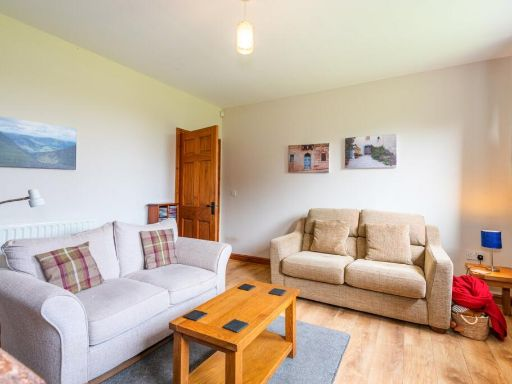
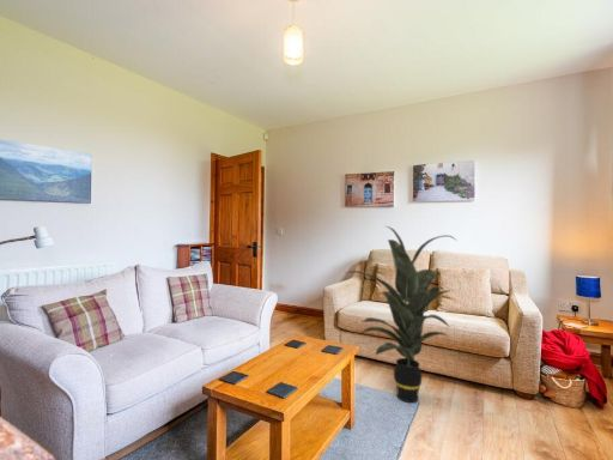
+ indoor plant (402, 309)
